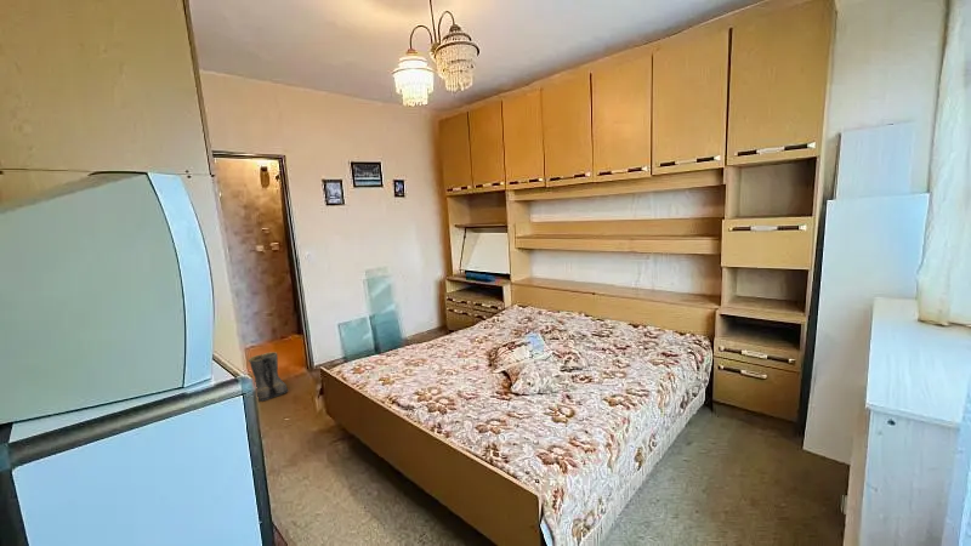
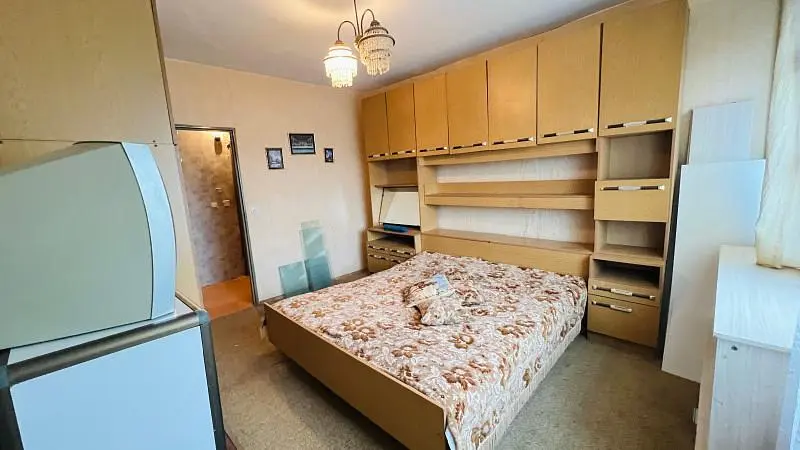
- boots (267, 374)
